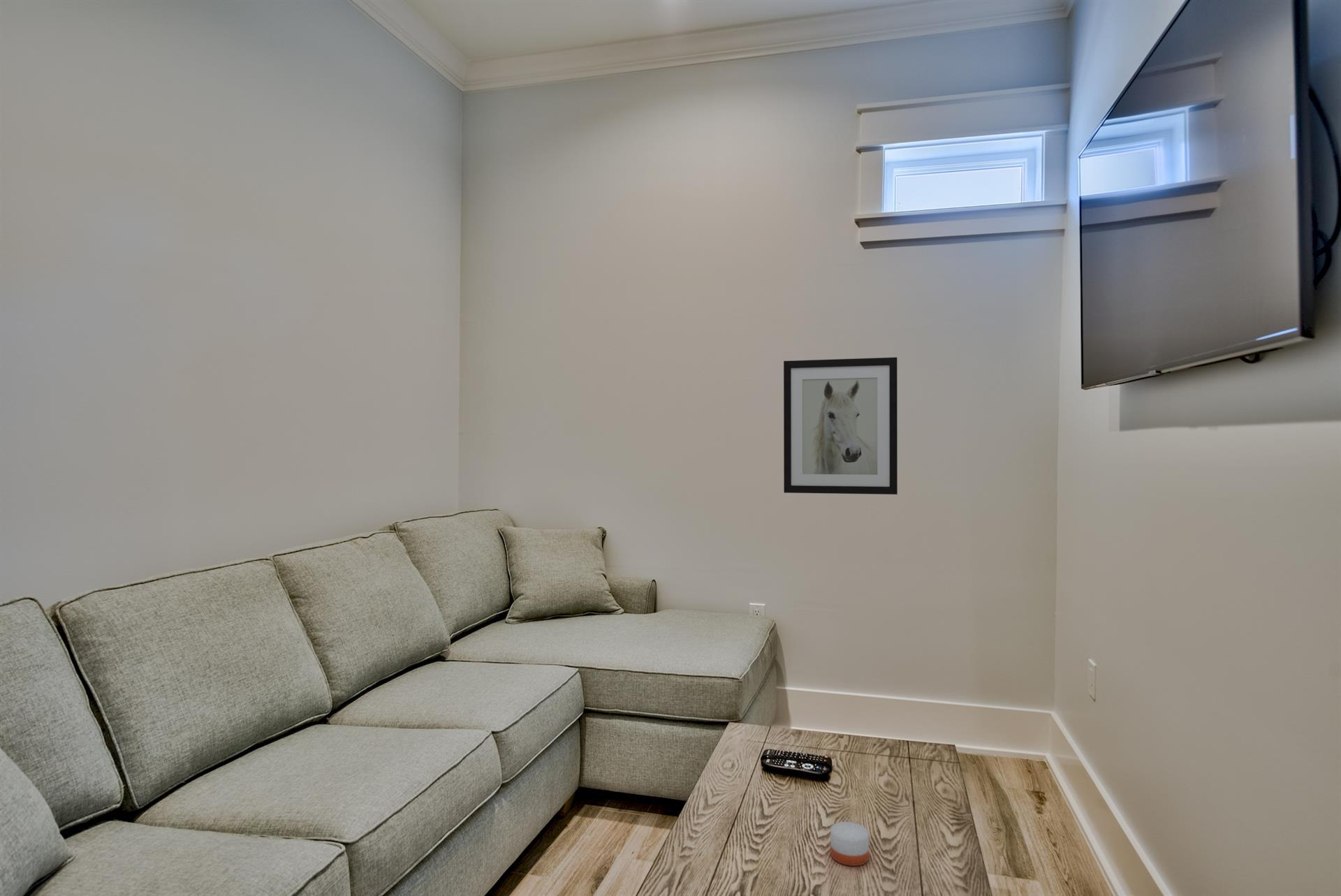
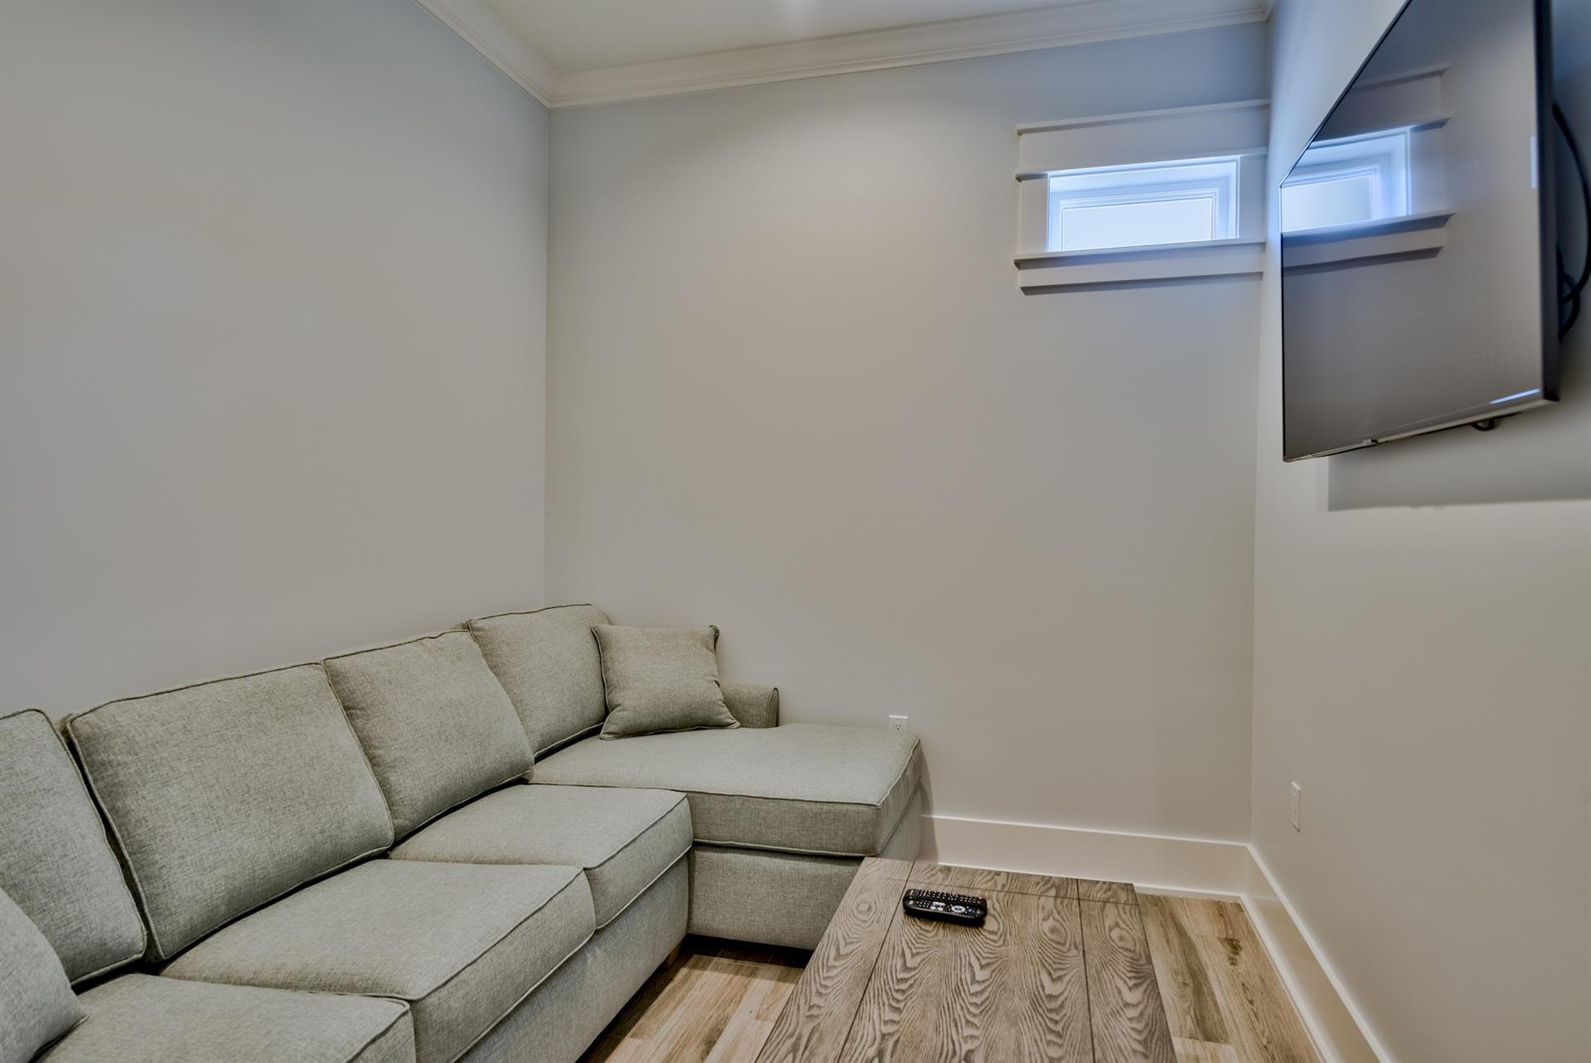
- wall art (840, 426)
- candle (849, 830)
